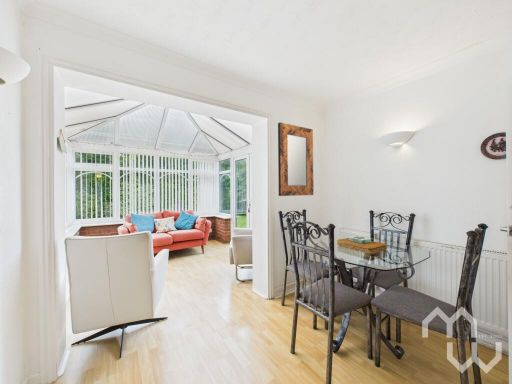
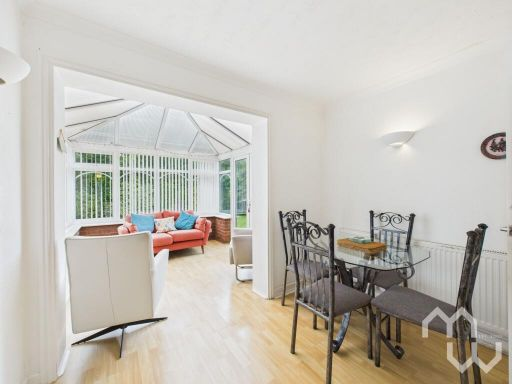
- home mirror (296, 160)
